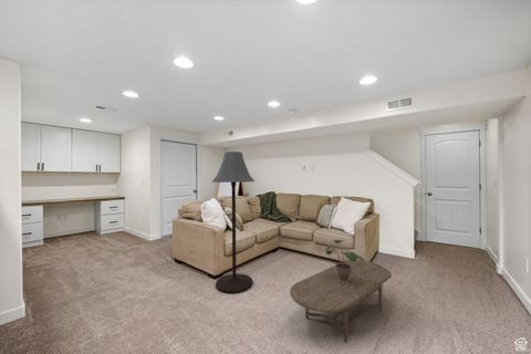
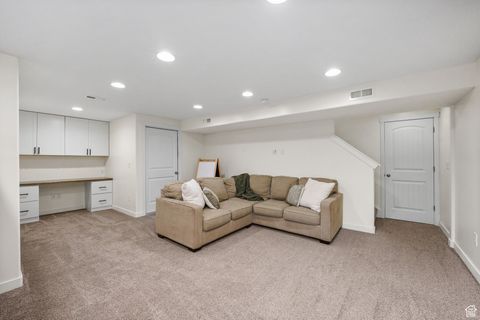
- potted plant (343, 261)
- floor lamp (233, 218)
- coffee table (344, 296)
